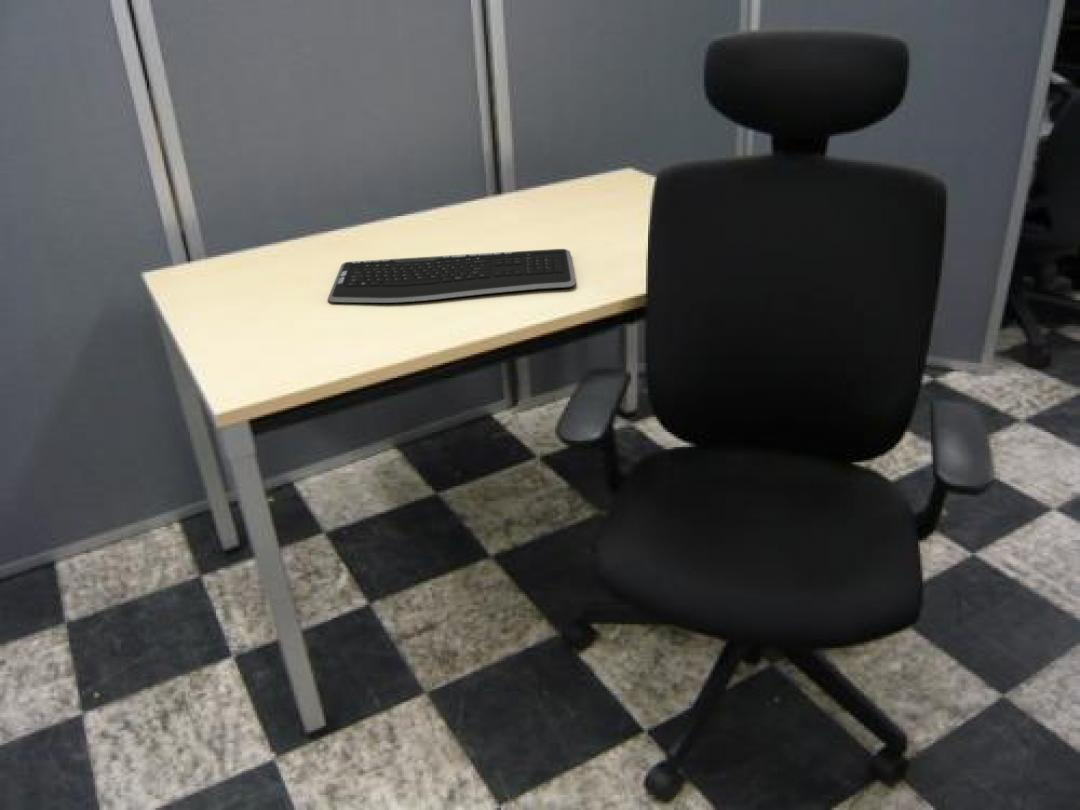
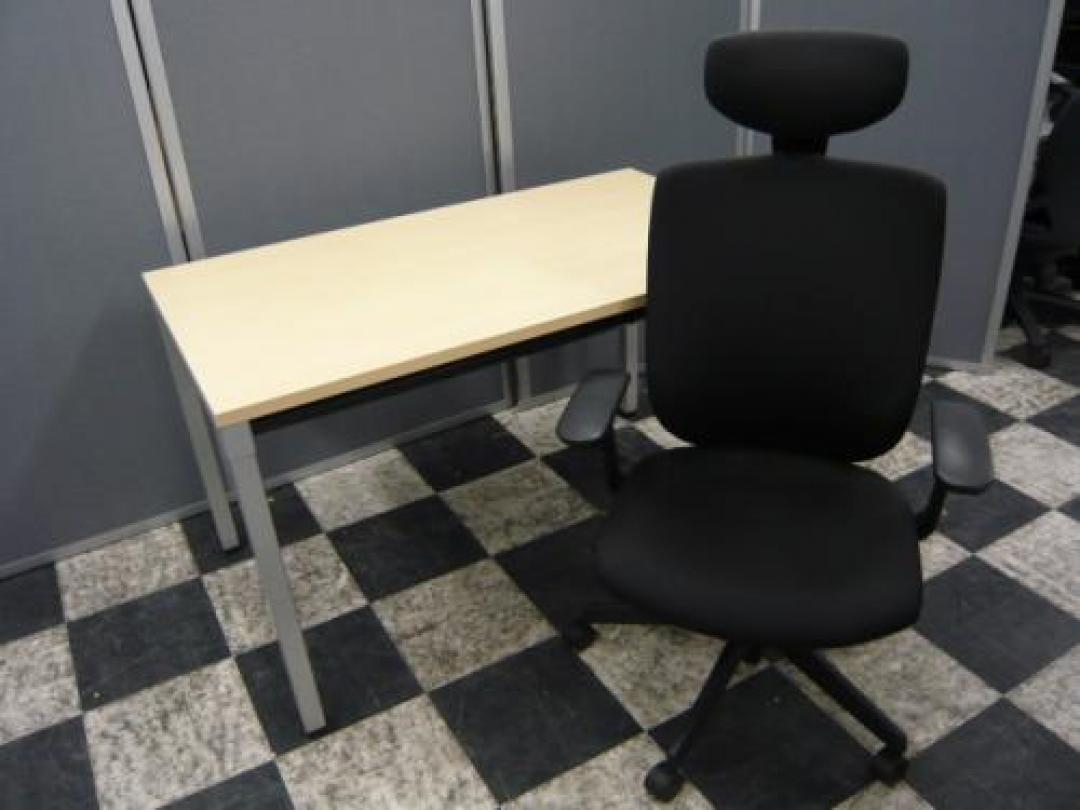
- keyboard (452, 272)
